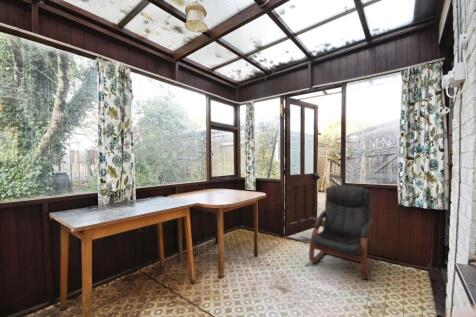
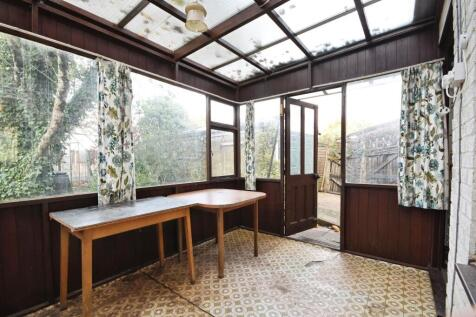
- armchair (342, 226)
